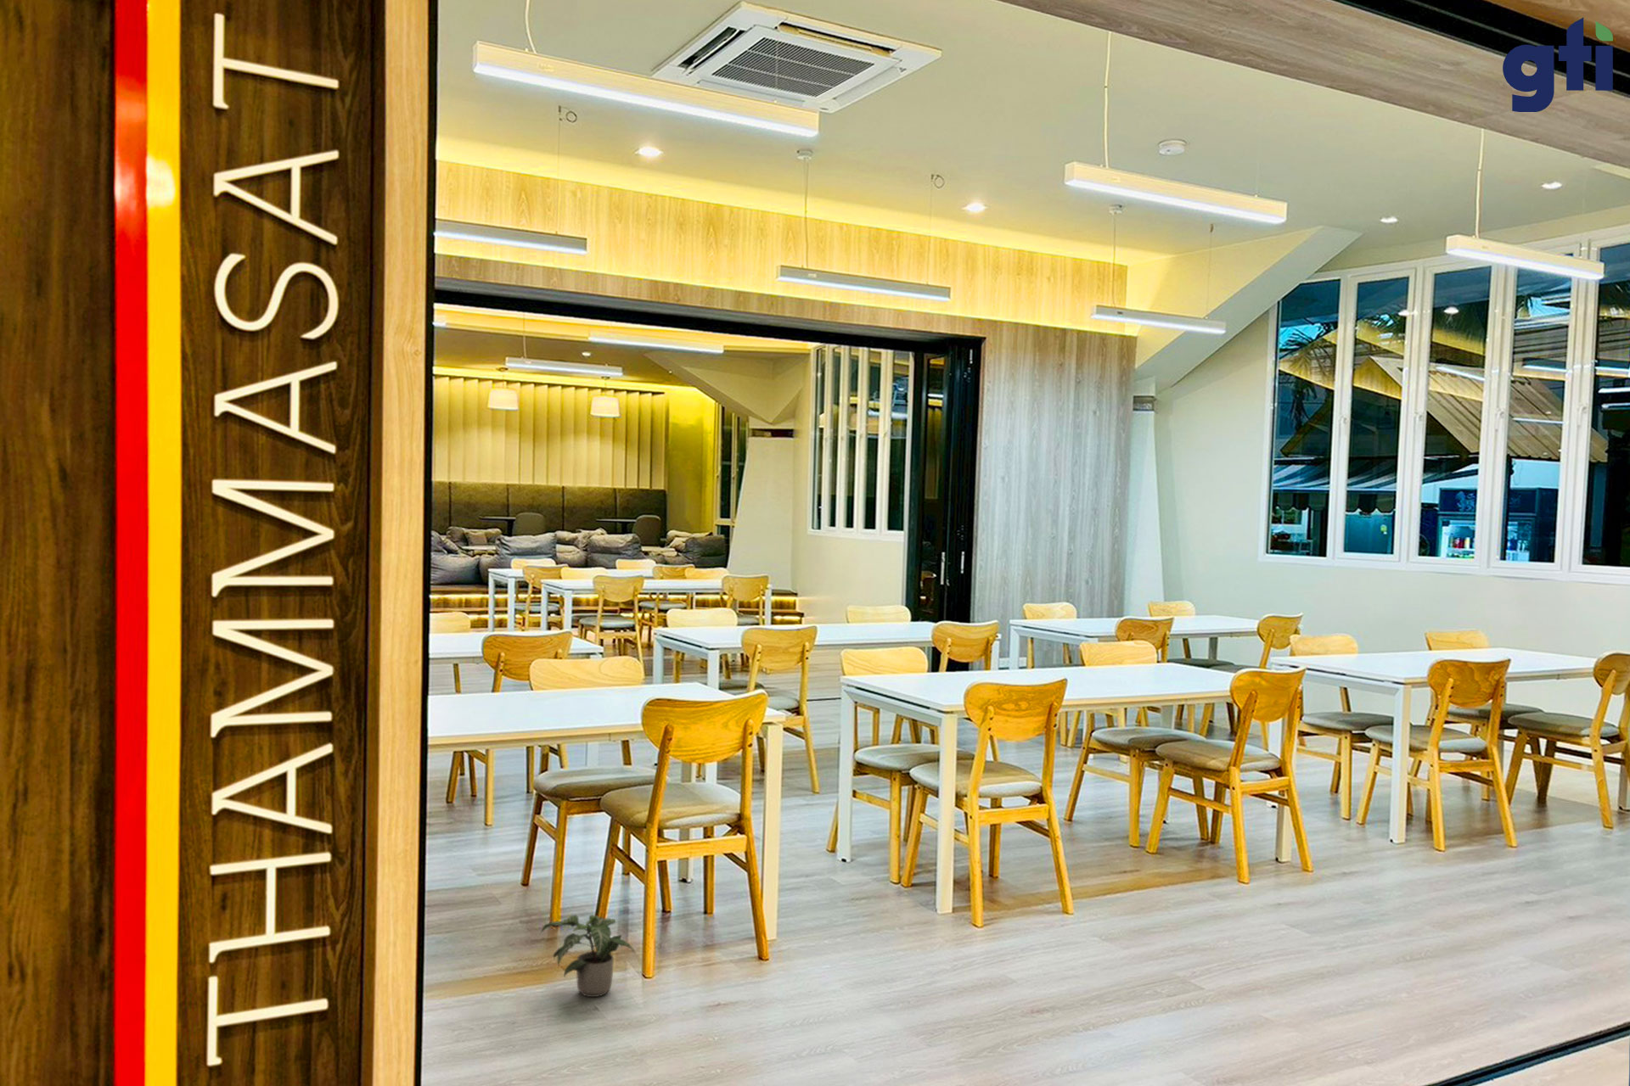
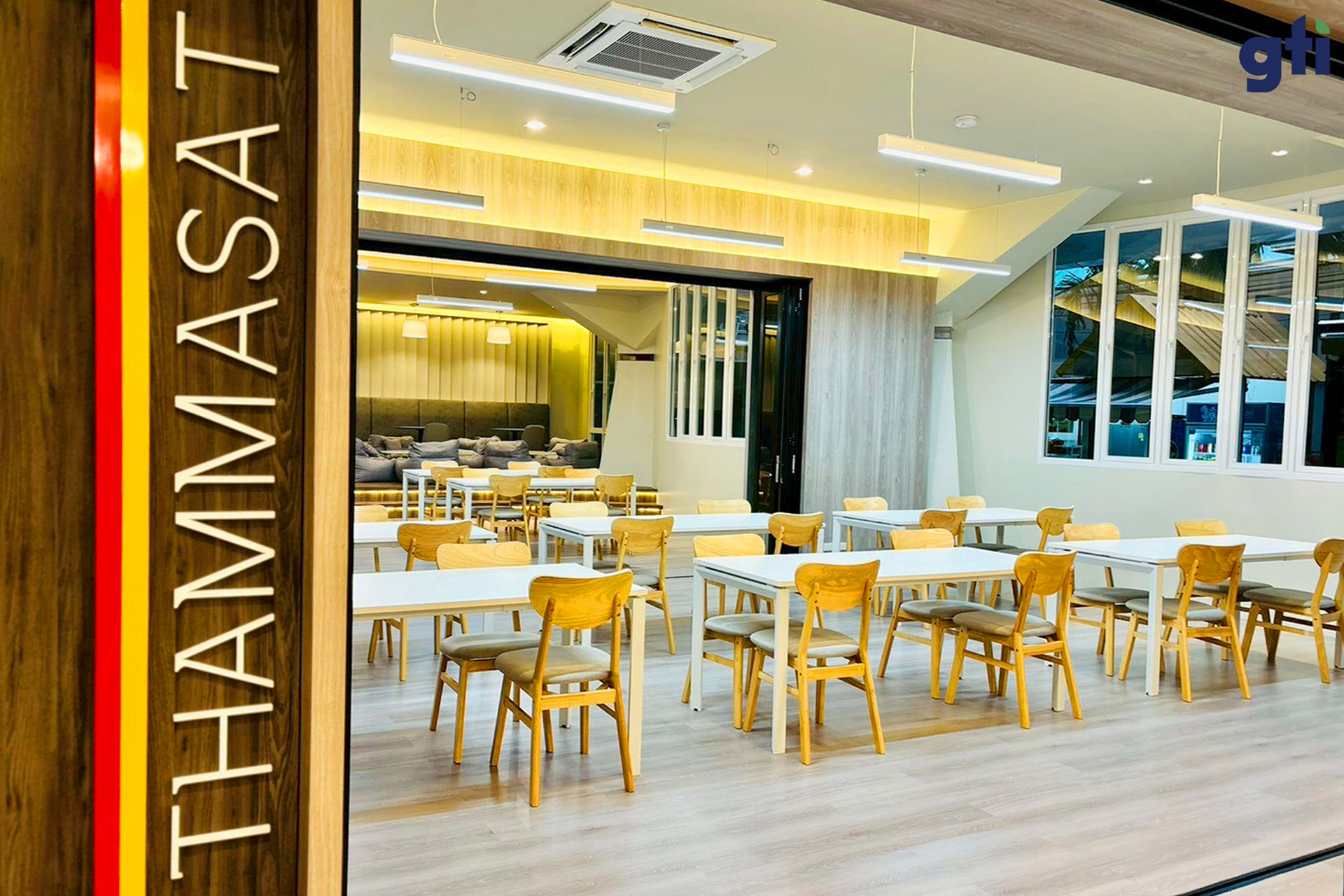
- potted plant (587, 955)
